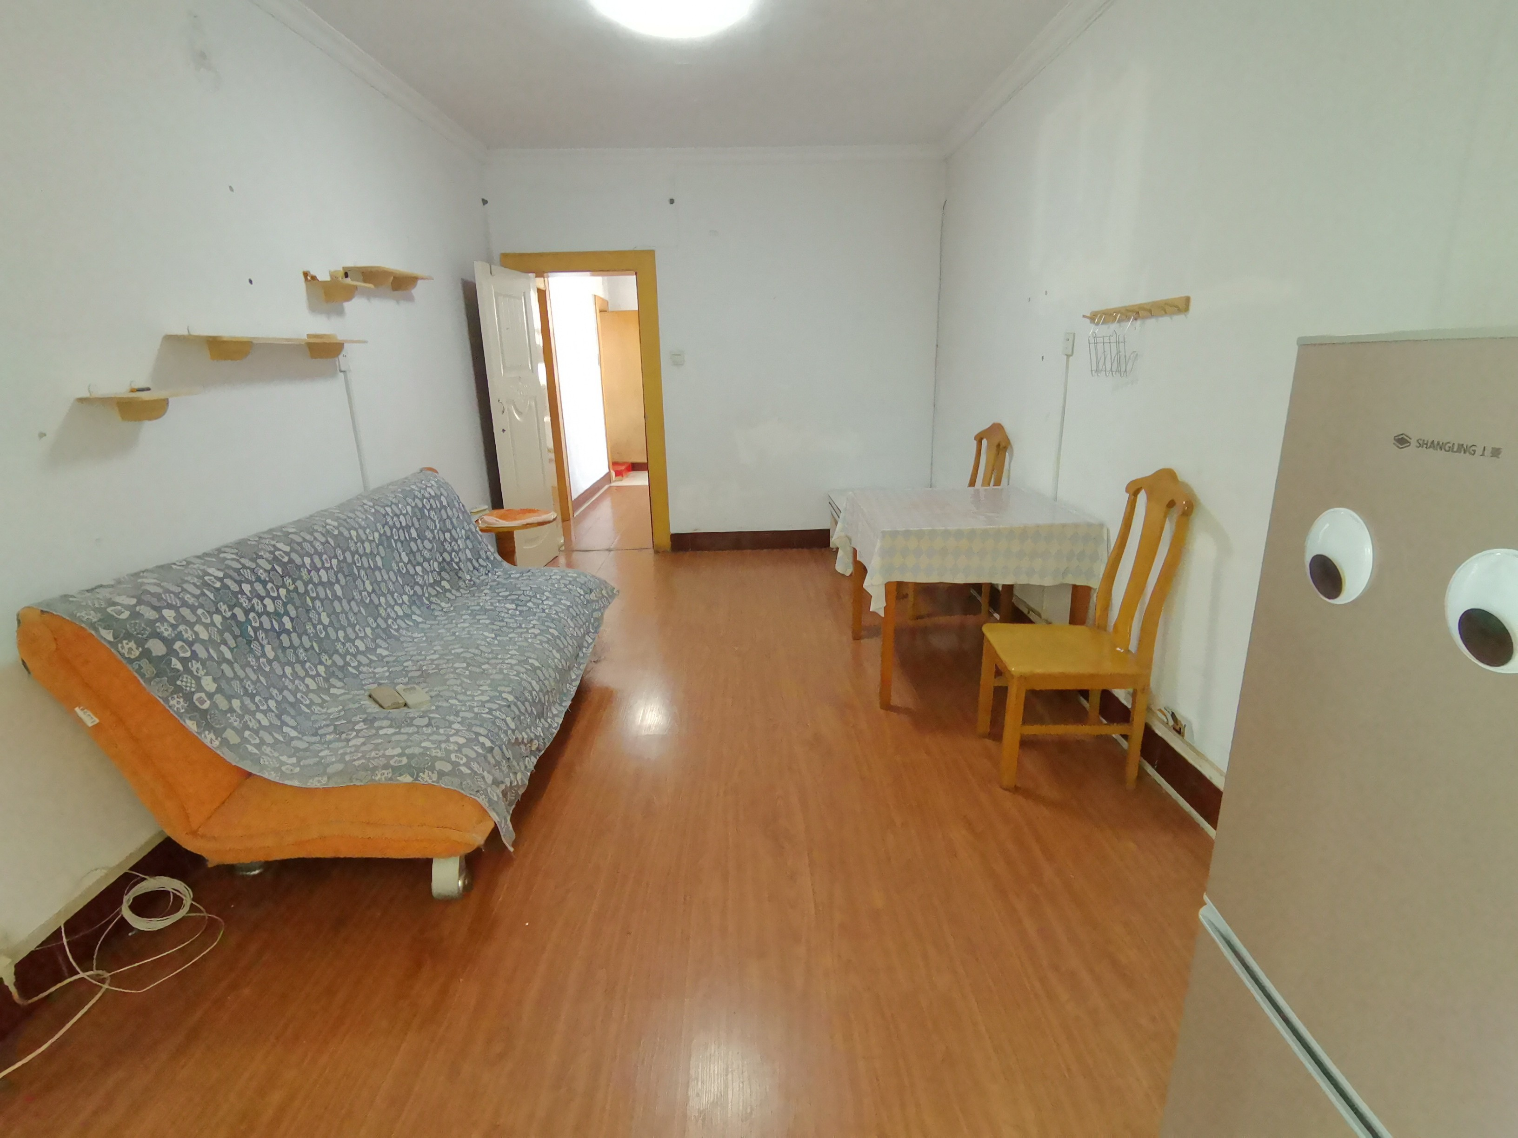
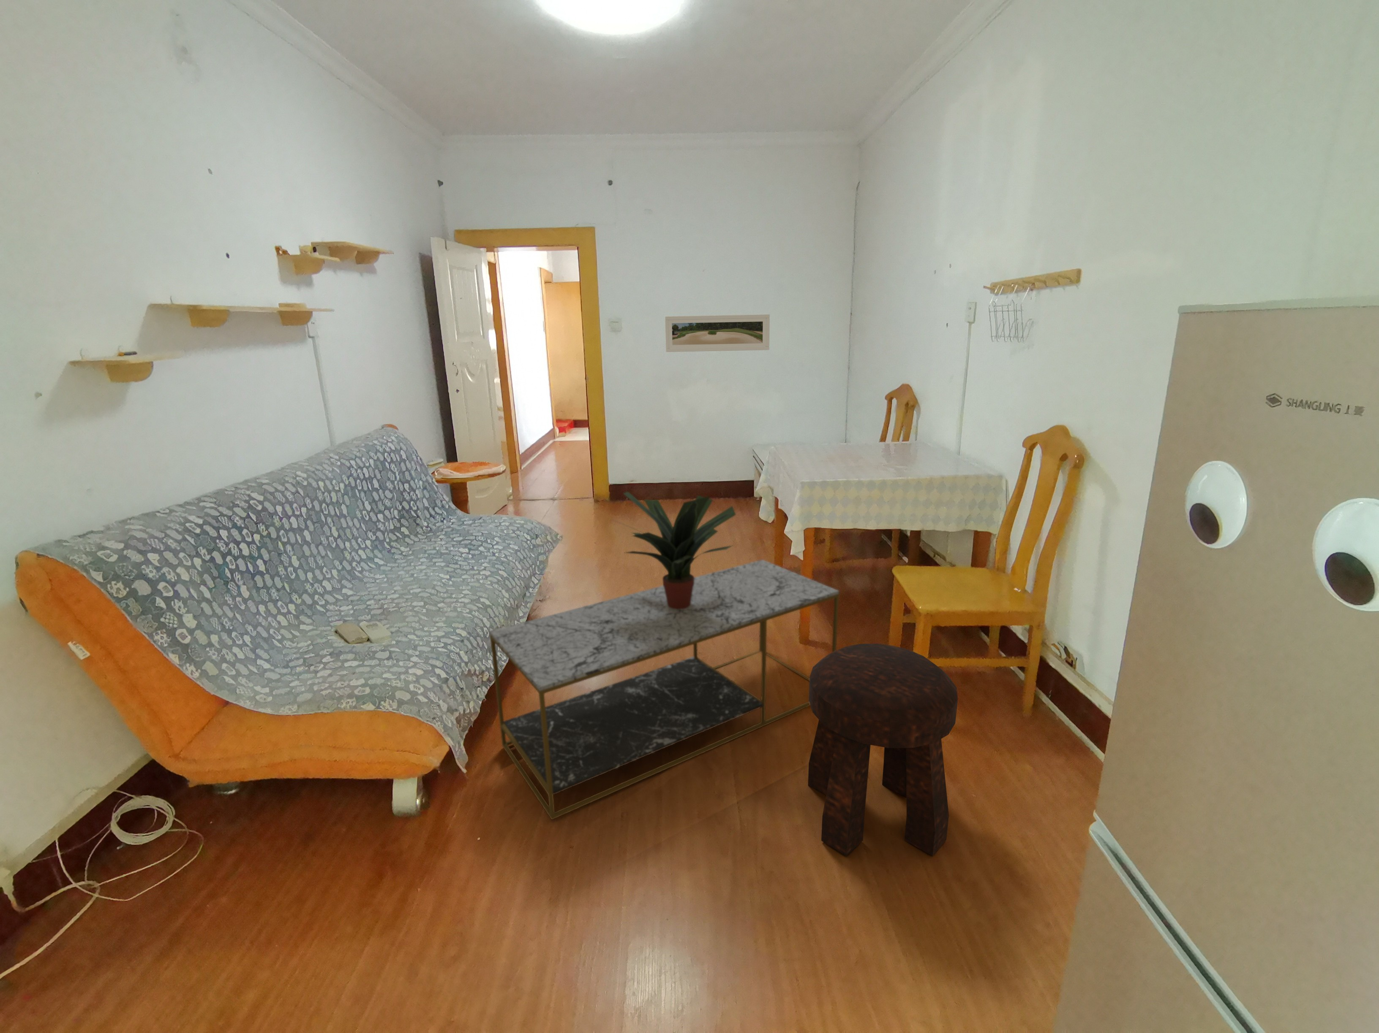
+ stool (877, 740)
+ coffee table (676, 665)
+ potted plant (676, 546)
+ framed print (718, 333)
